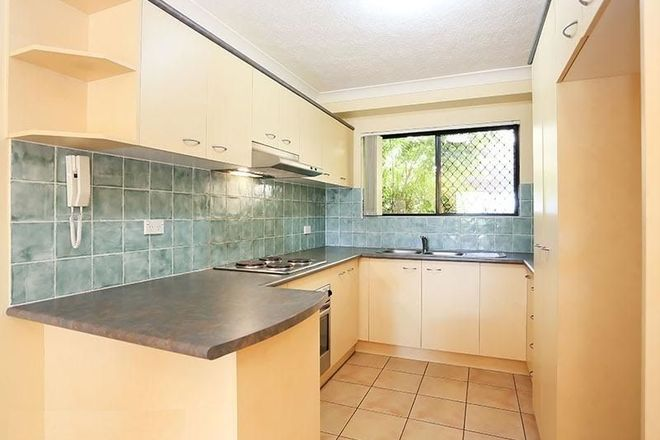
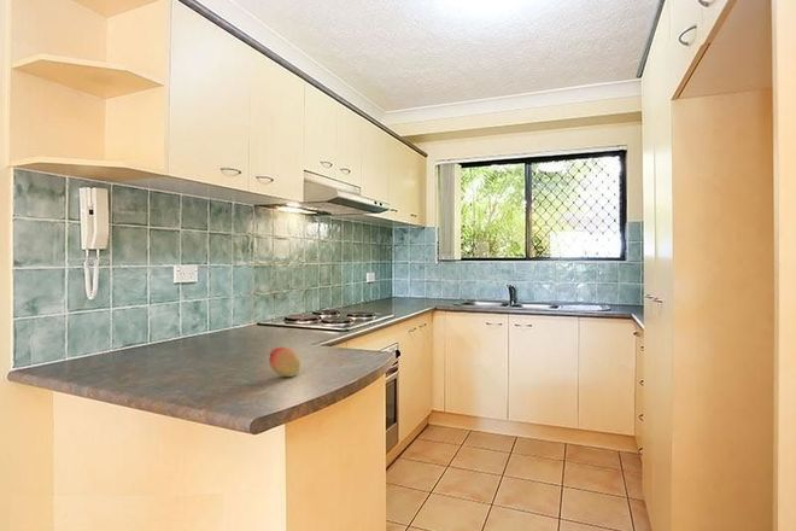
+ fruit (283, 361)
